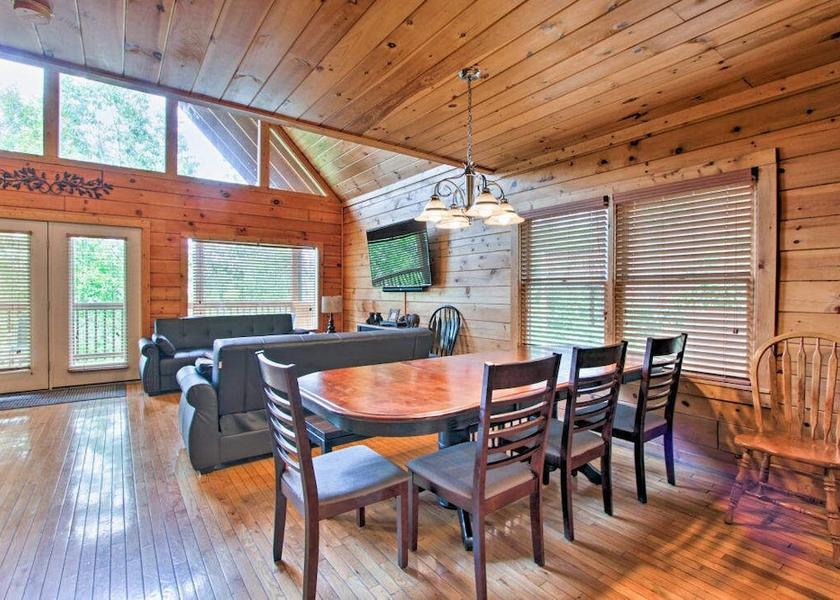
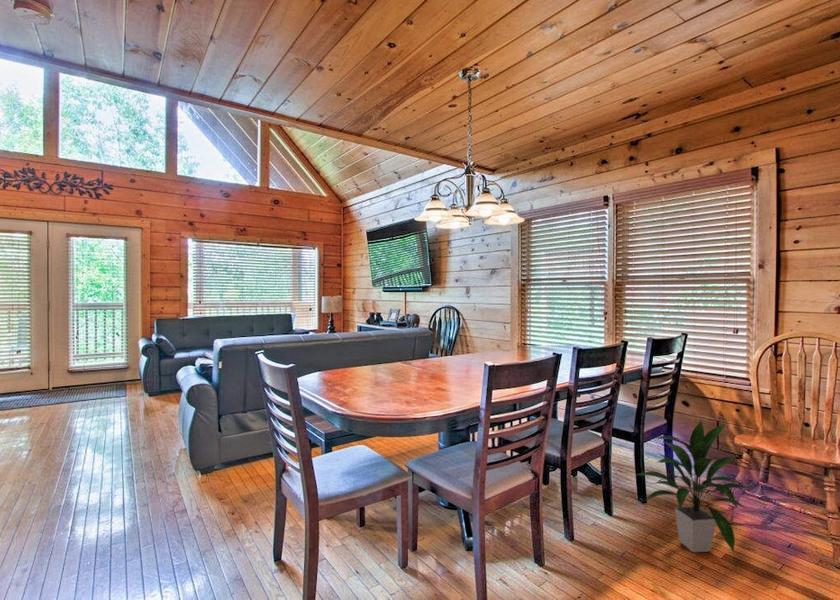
+ indoor plant (696, 485)
